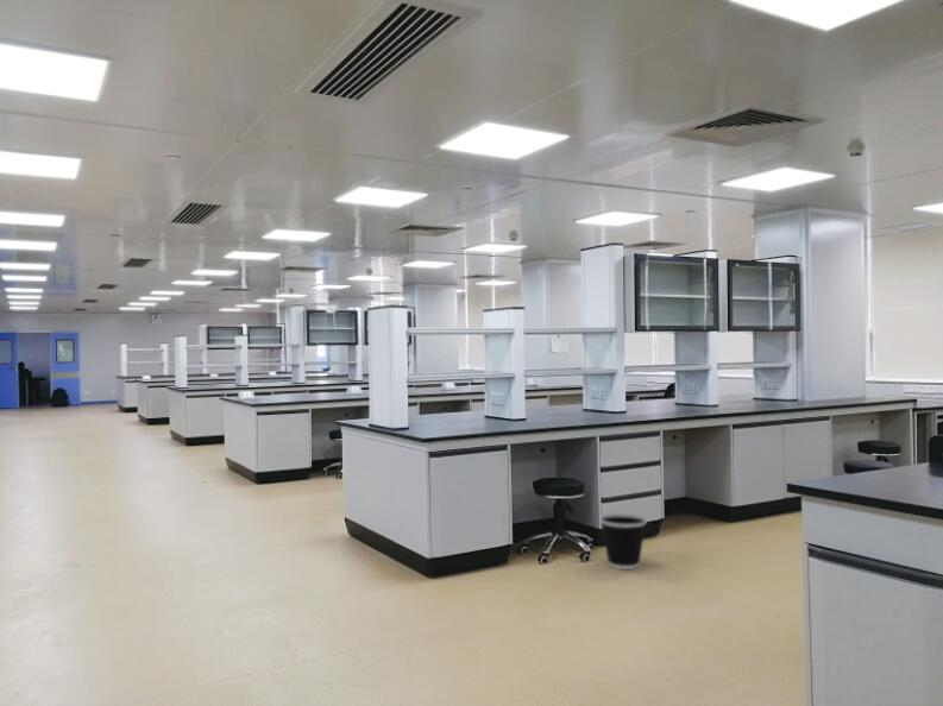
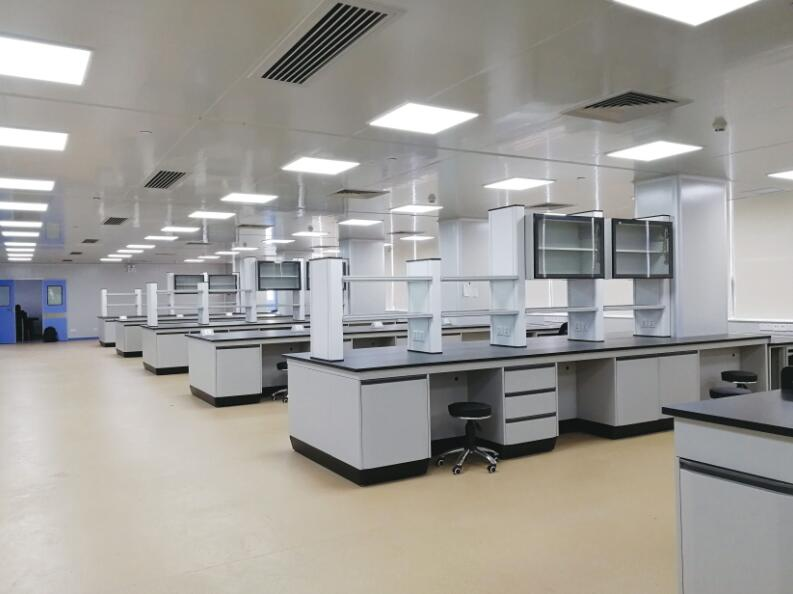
- wastebasket (623, 541)
